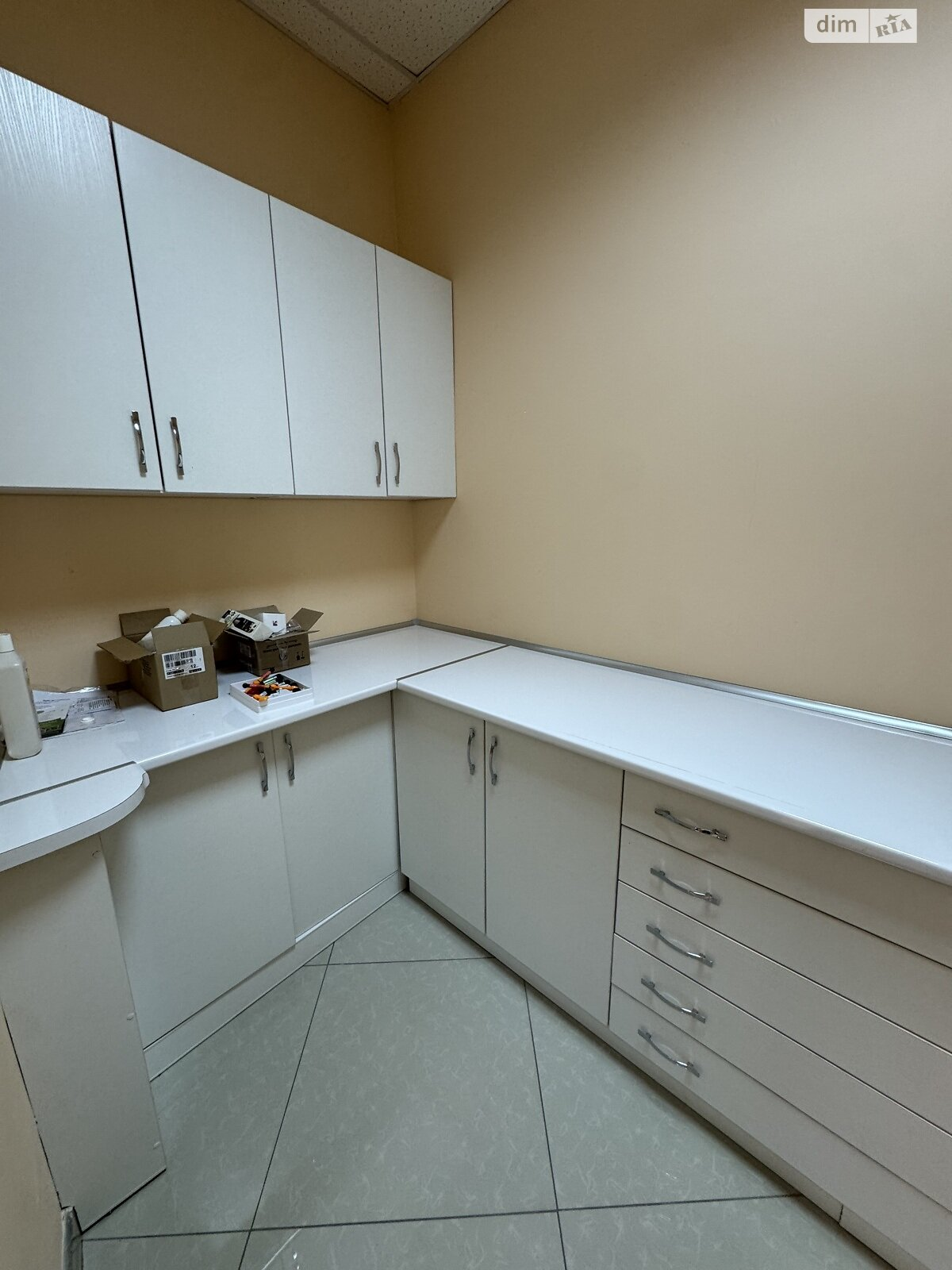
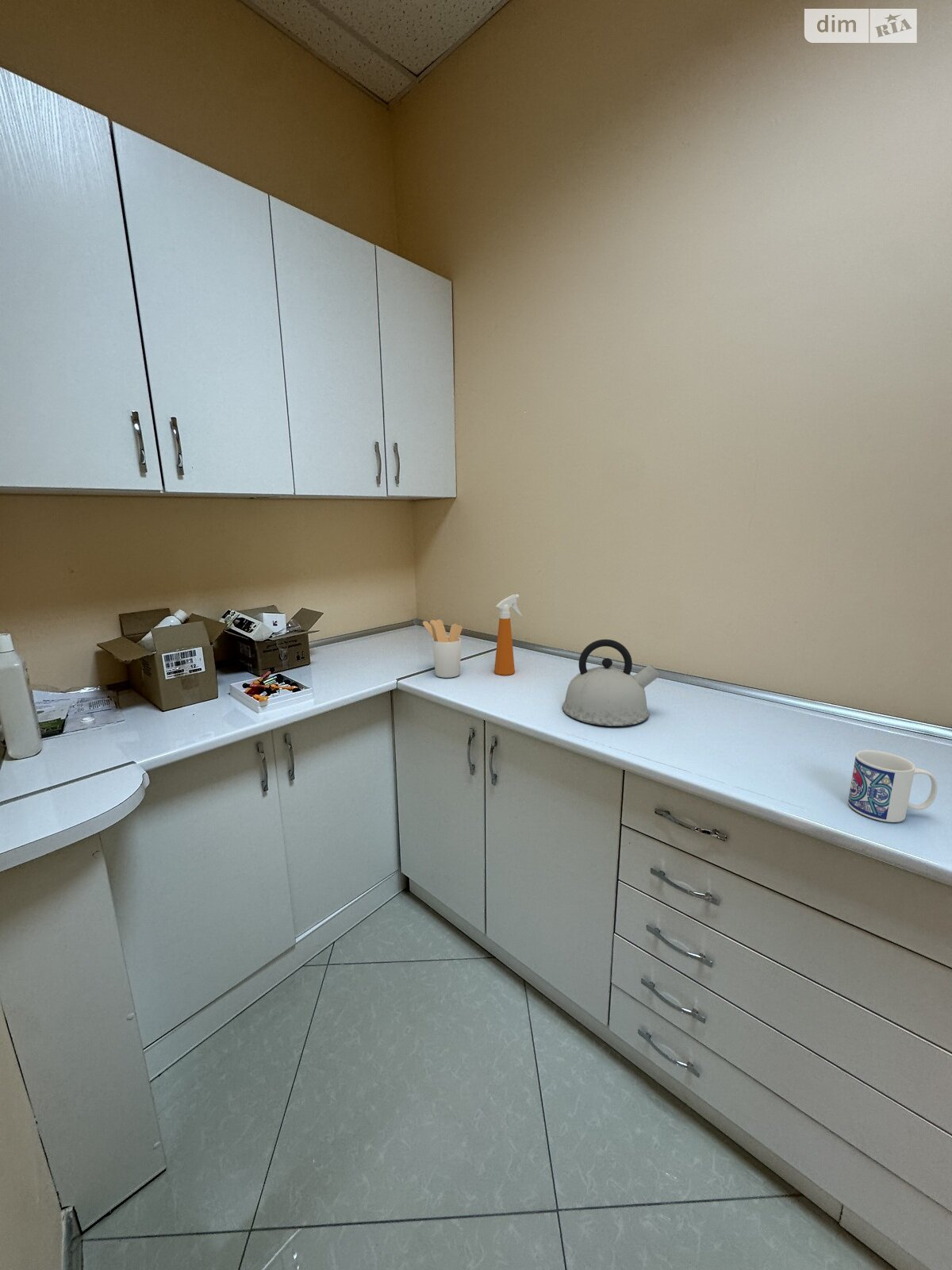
+ kettle (610, 675)
+ mug (892, 786)
+ utensil holder (442, 646)
+ spray bottle (509, 633)
